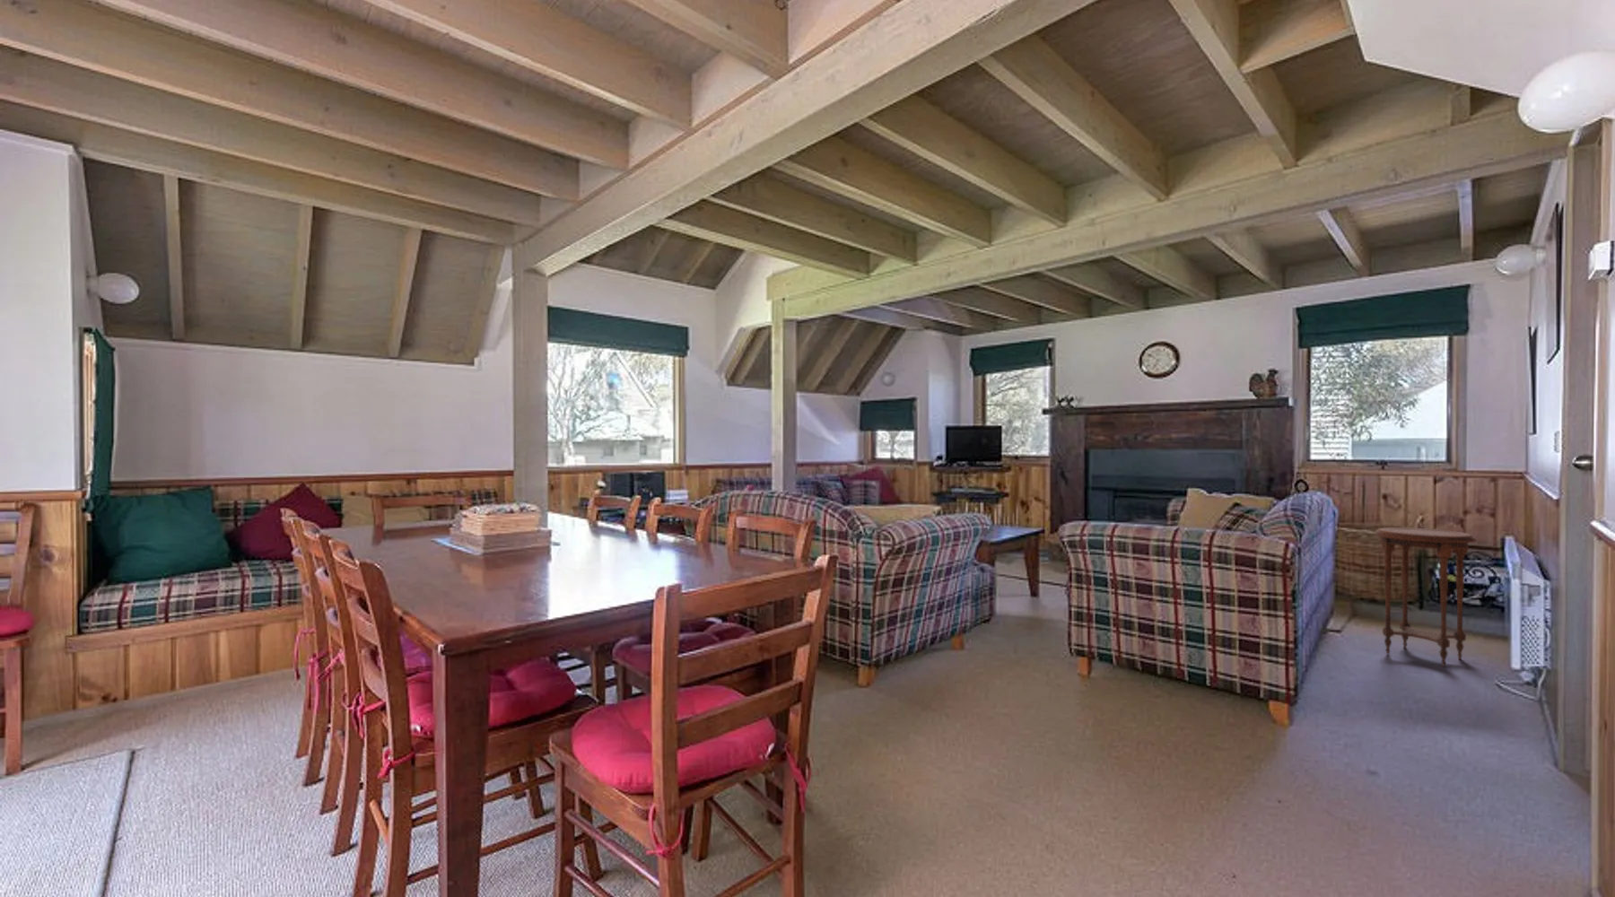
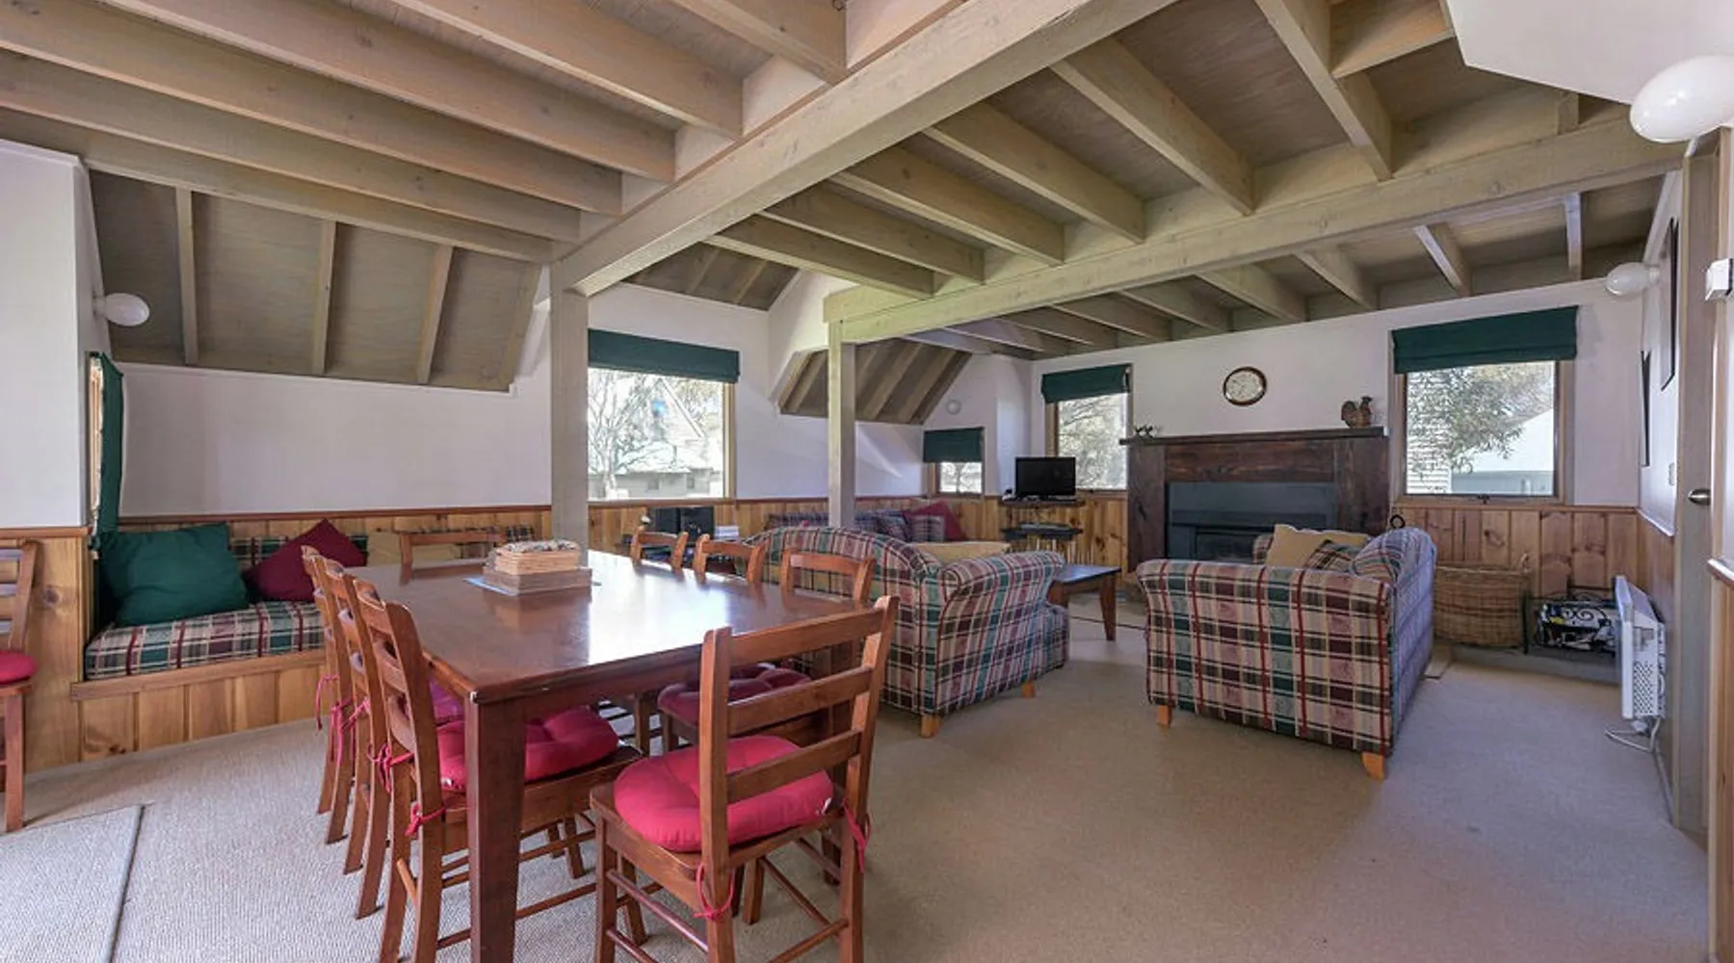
- side table (1407, 594)
